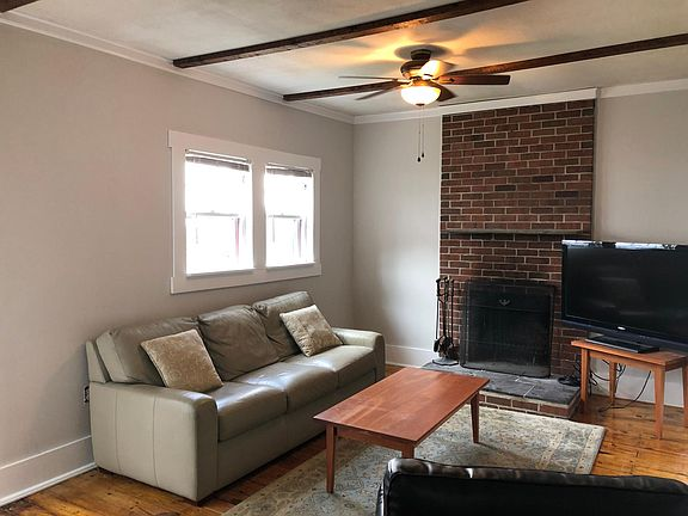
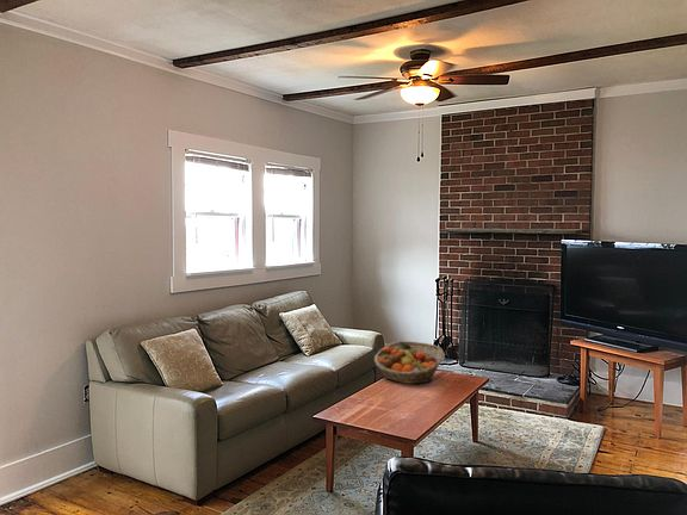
+ fruit basket (408, 361)
